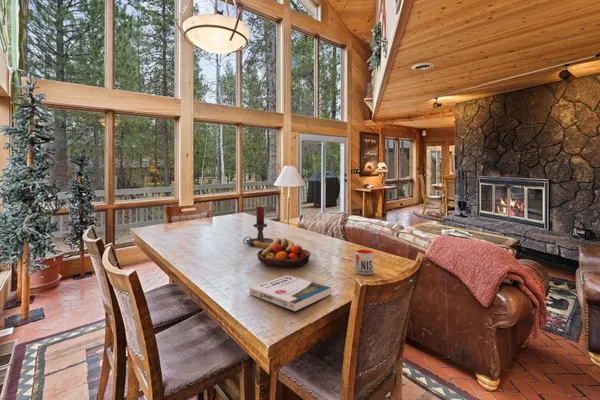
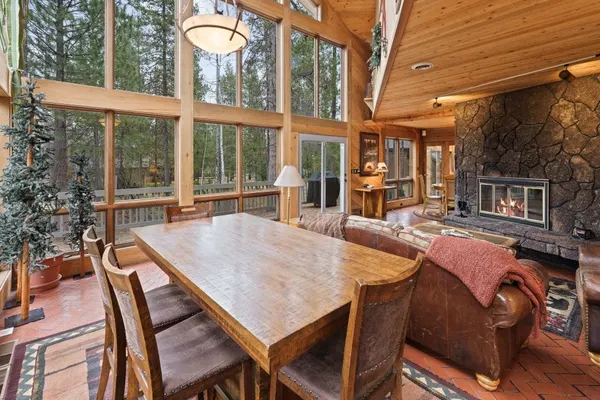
- candle holder (257, 225)
- book (290, 290)
- mug (361, 261)
- fruit bowl (283, 250)
